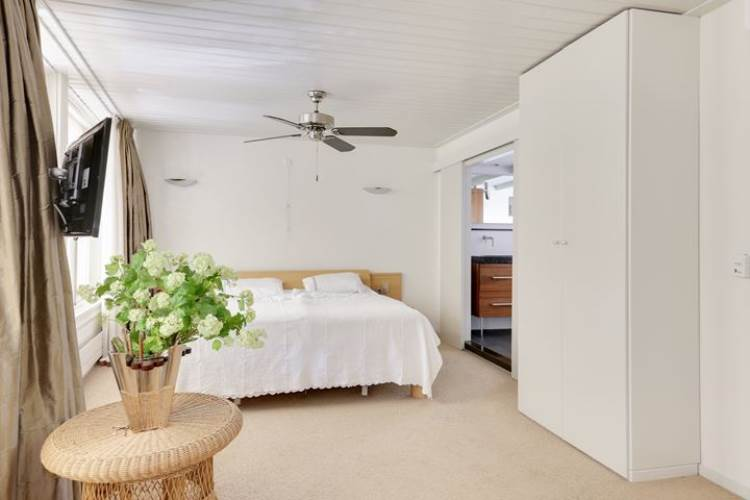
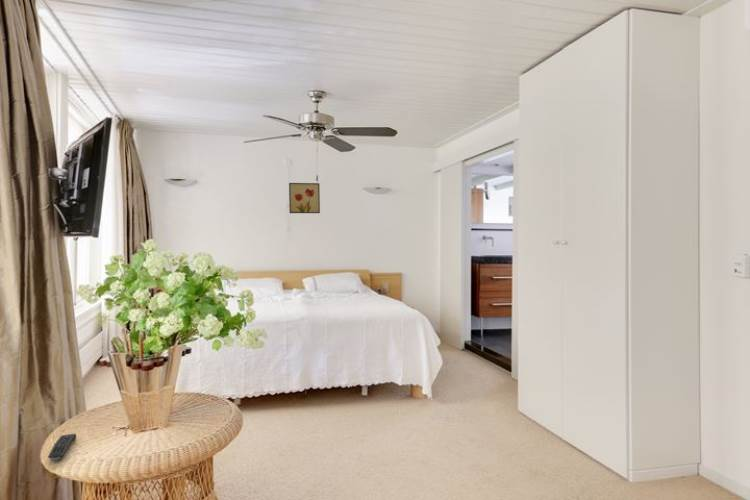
+ wall art (304, 198)
+ remote control (62, 446)
